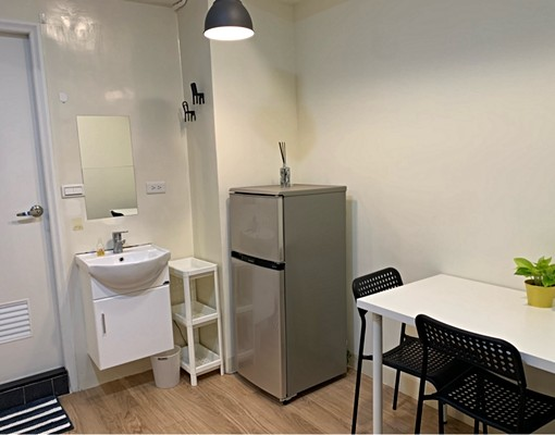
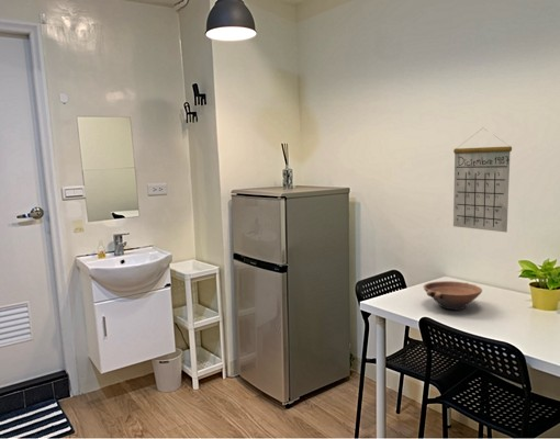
+ calendar (480, 179)
+ bowl (451, 296)
